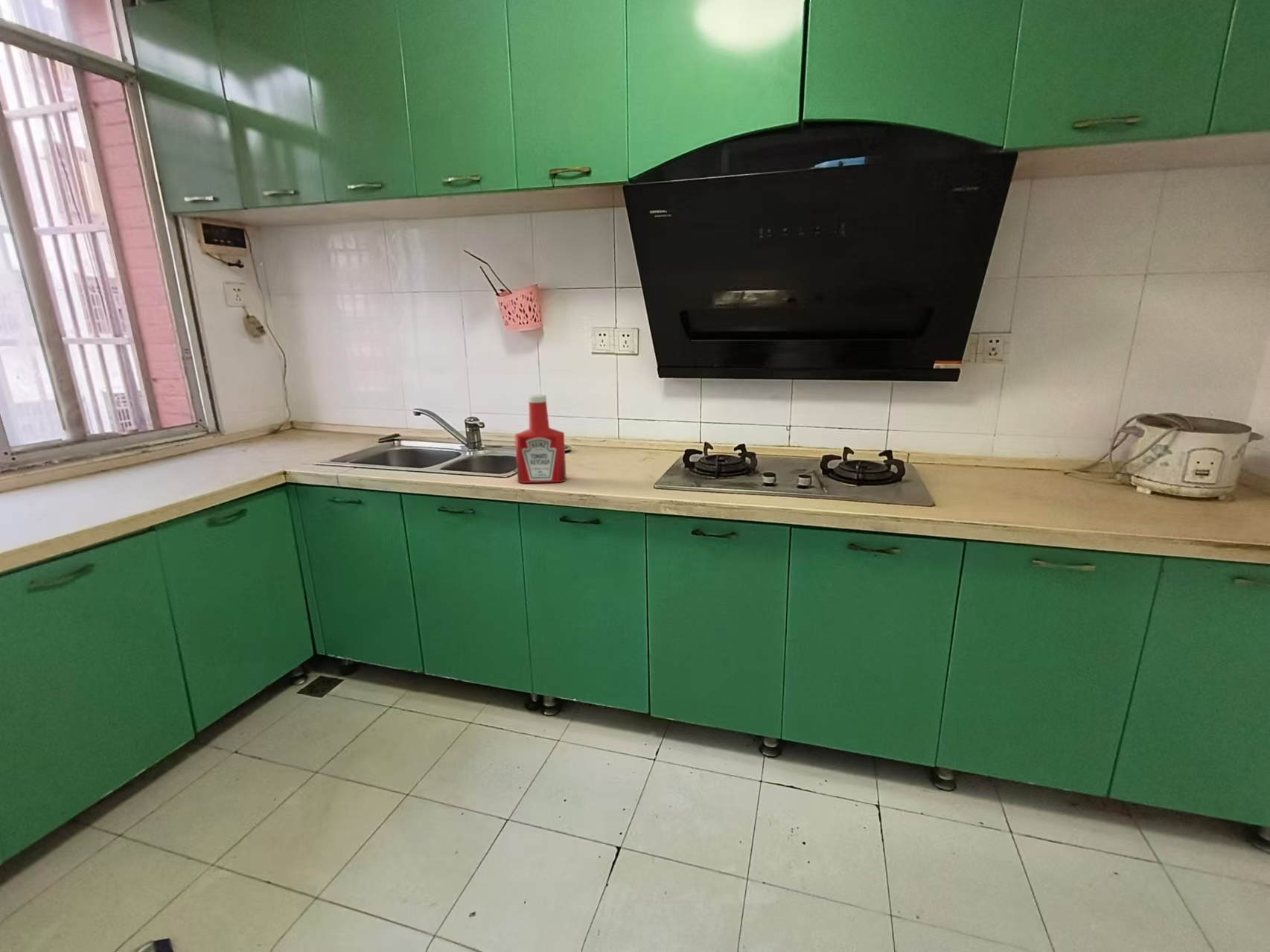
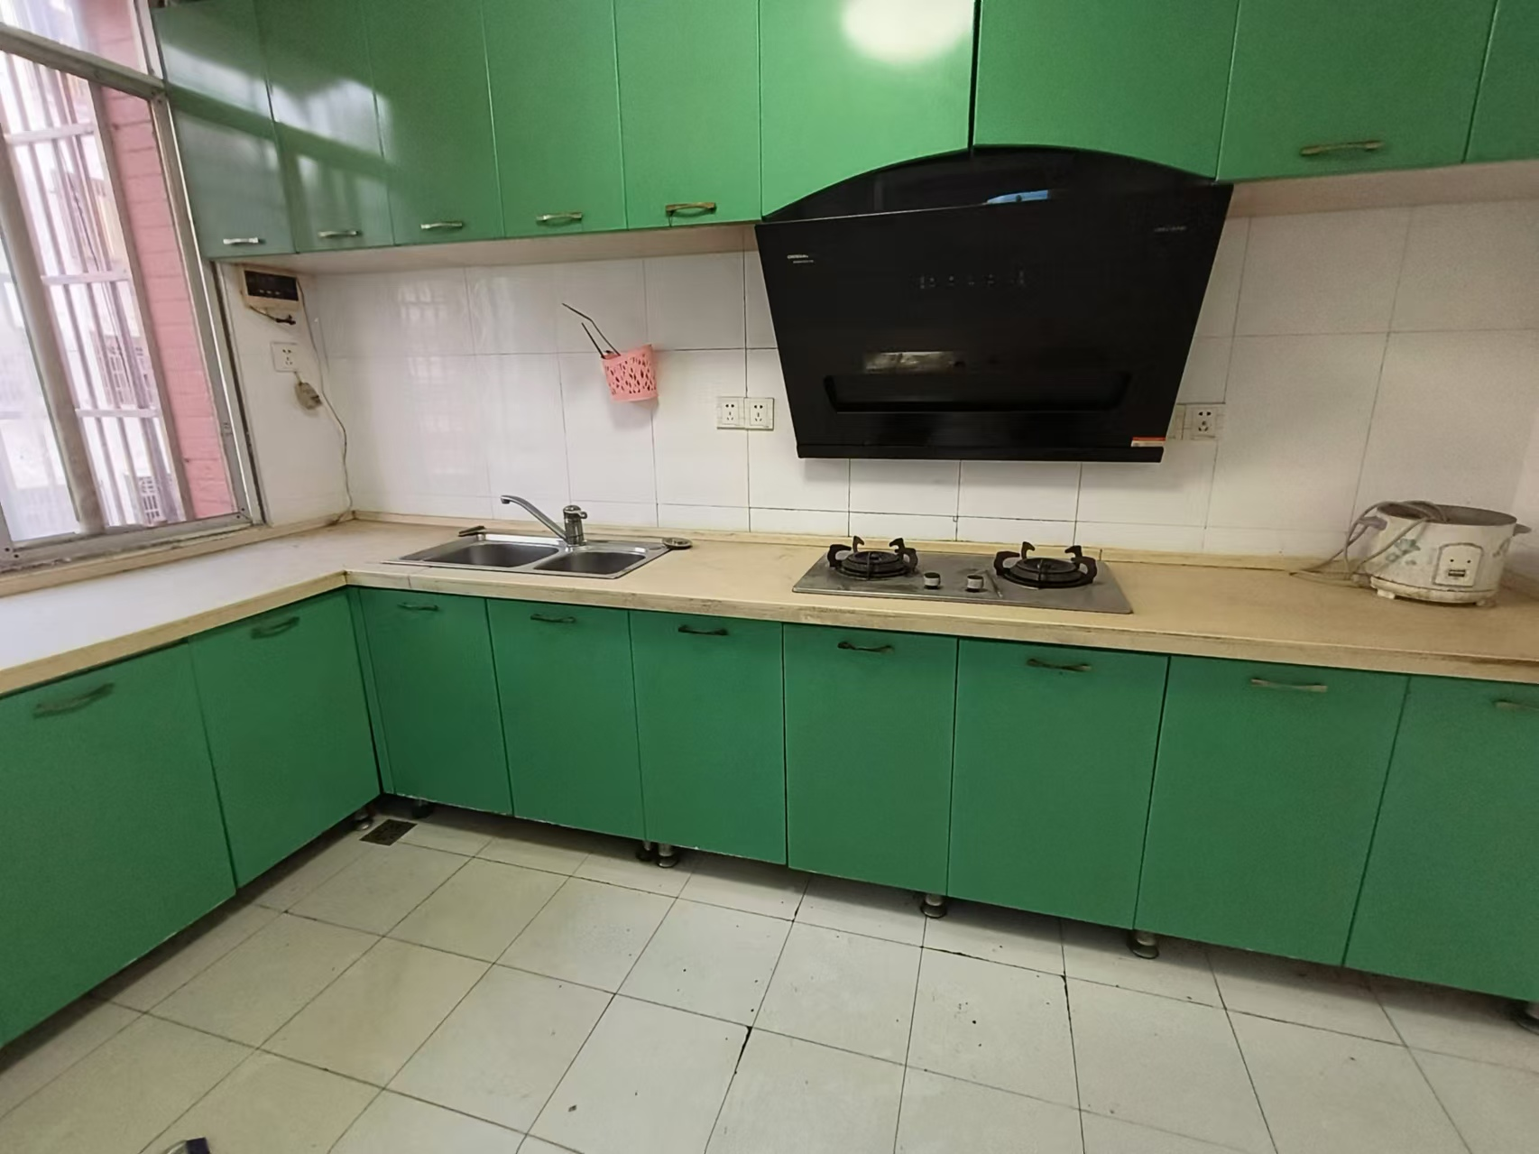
- soap bottle (540, 438)
